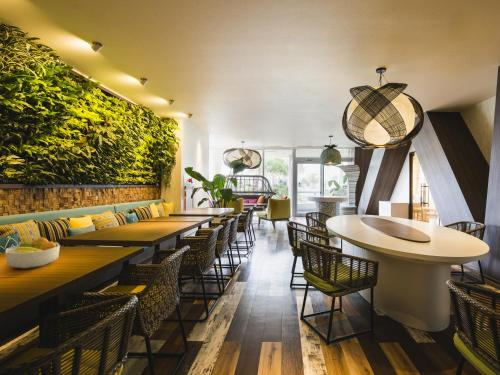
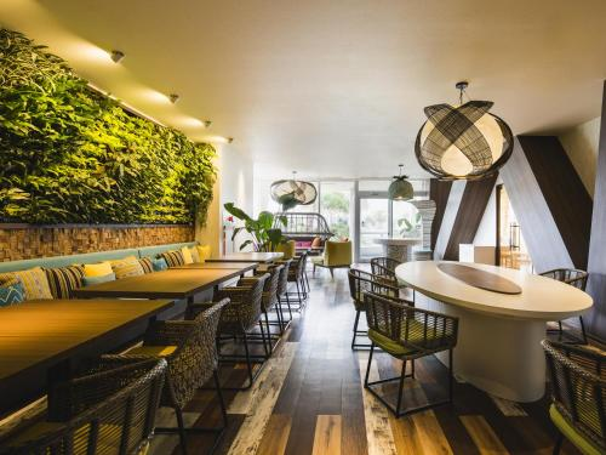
- fruit bowl (33, 251)
